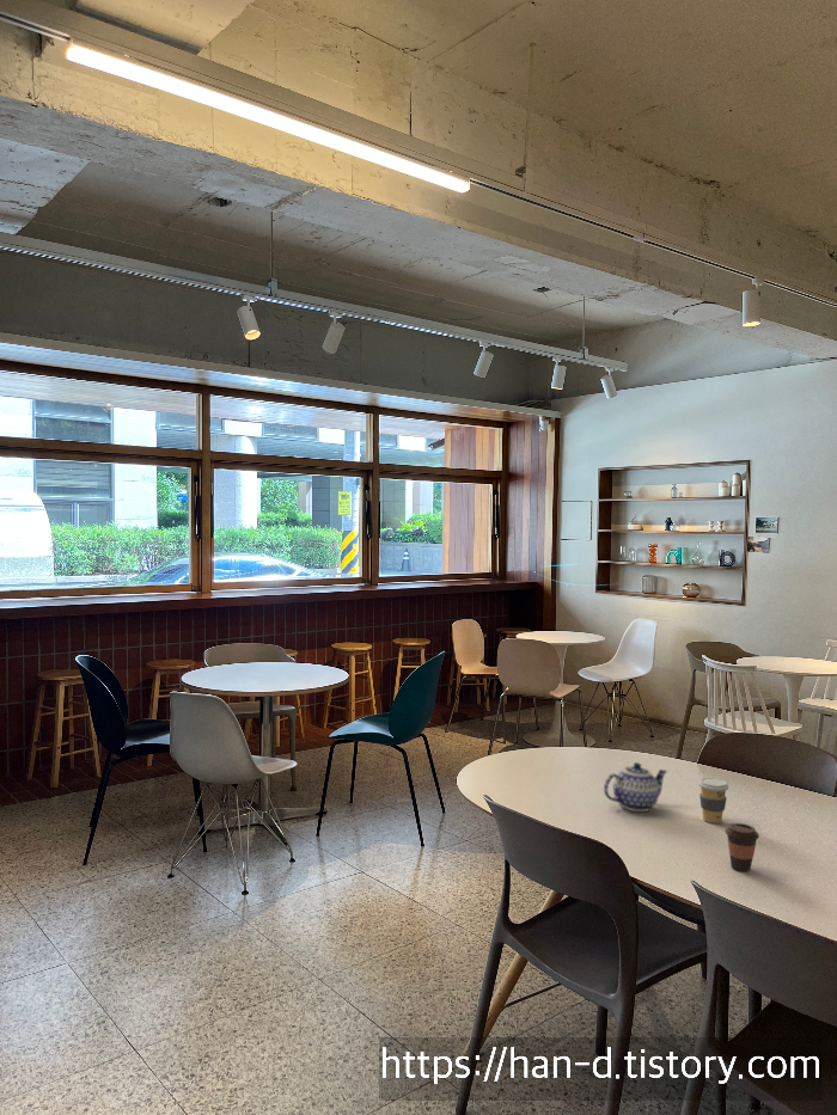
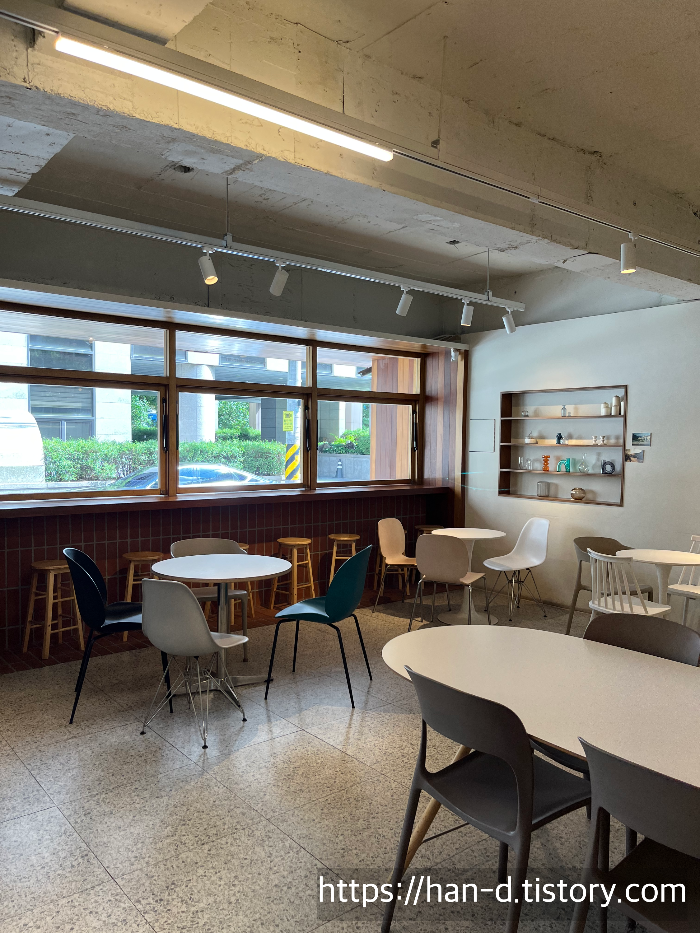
- teapot (636, 784)
- coffee cup (713, 800)
- coffee cup (741, 847)
